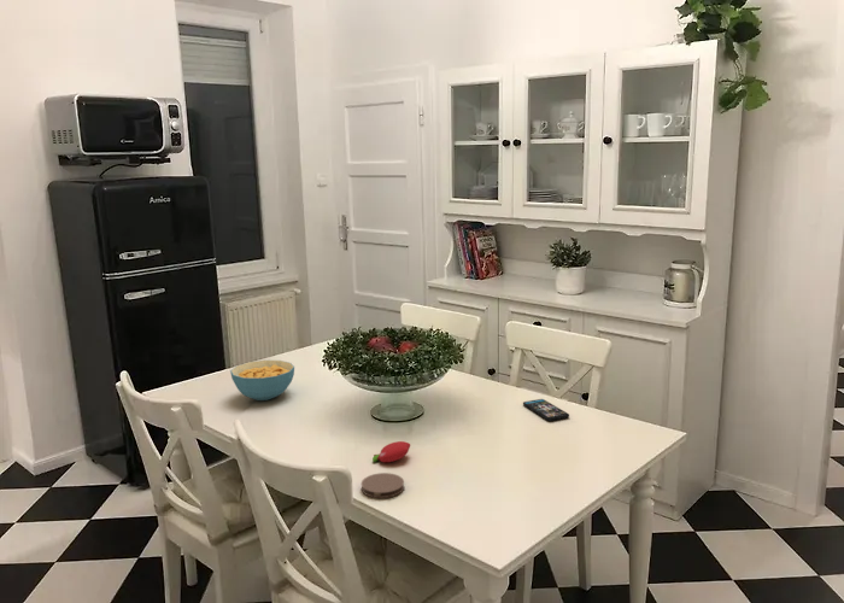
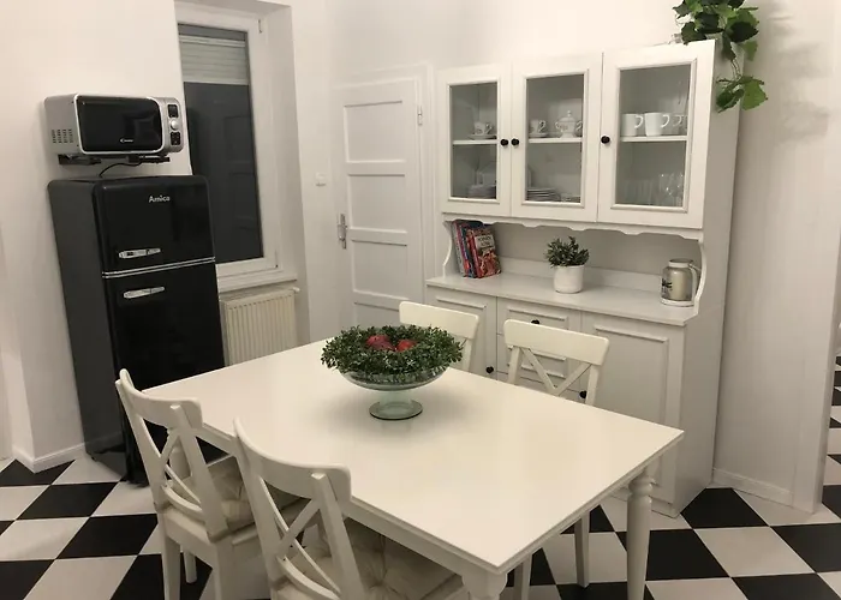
- smartphone (545, 409)
- fruit (391, 450)
- cereal bowl (263, 382)
- coaster (382, 485)
